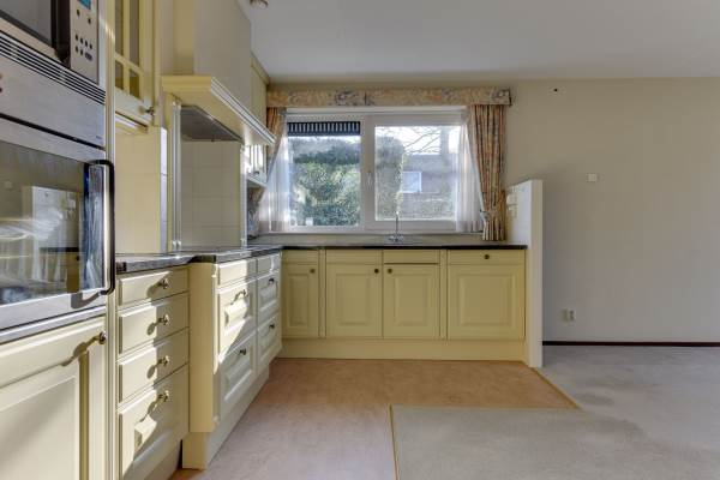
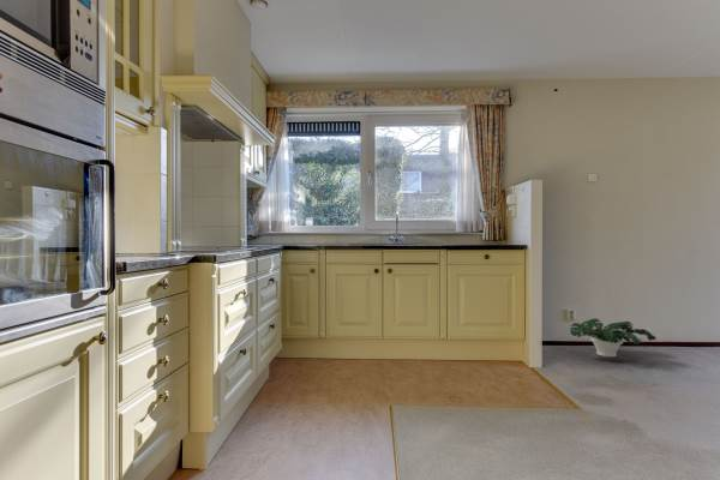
+ potted plant (605, 340)
